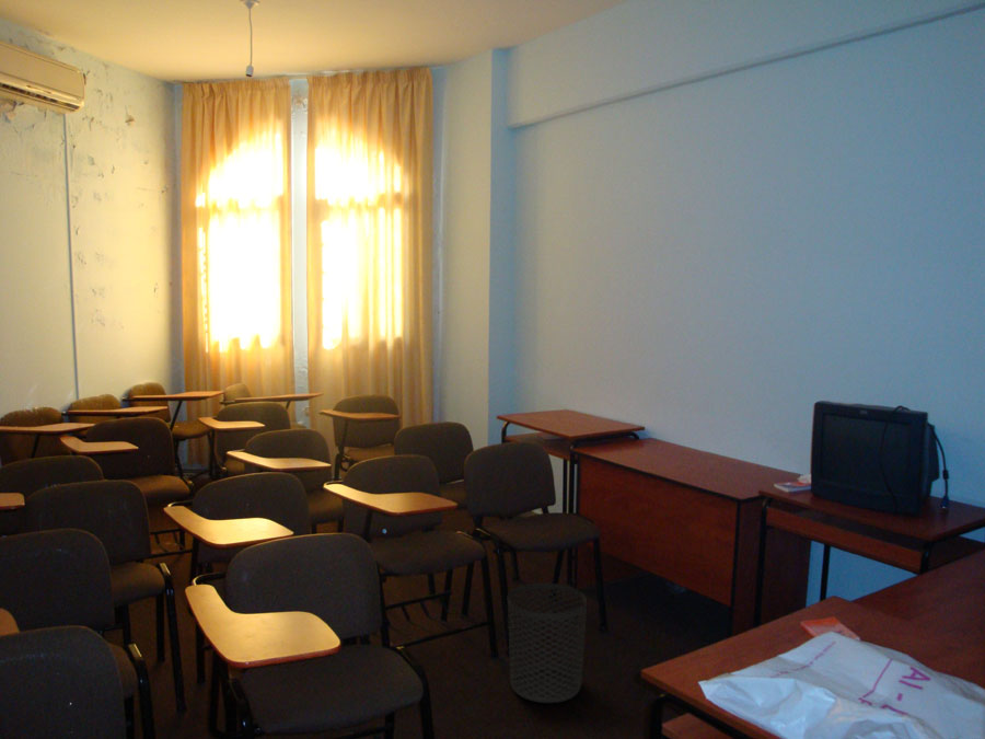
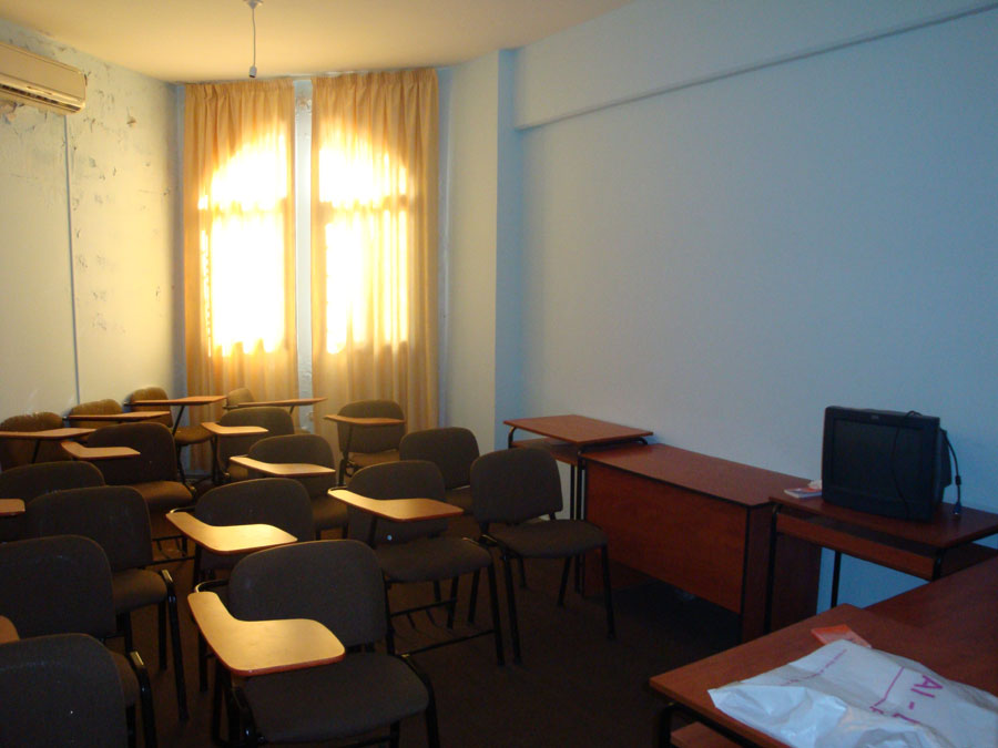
- waste bin (546, 642)
